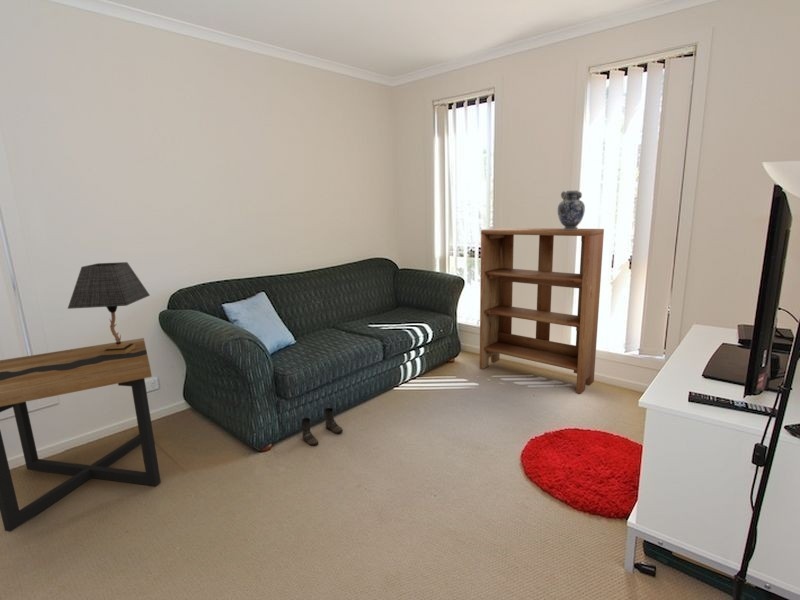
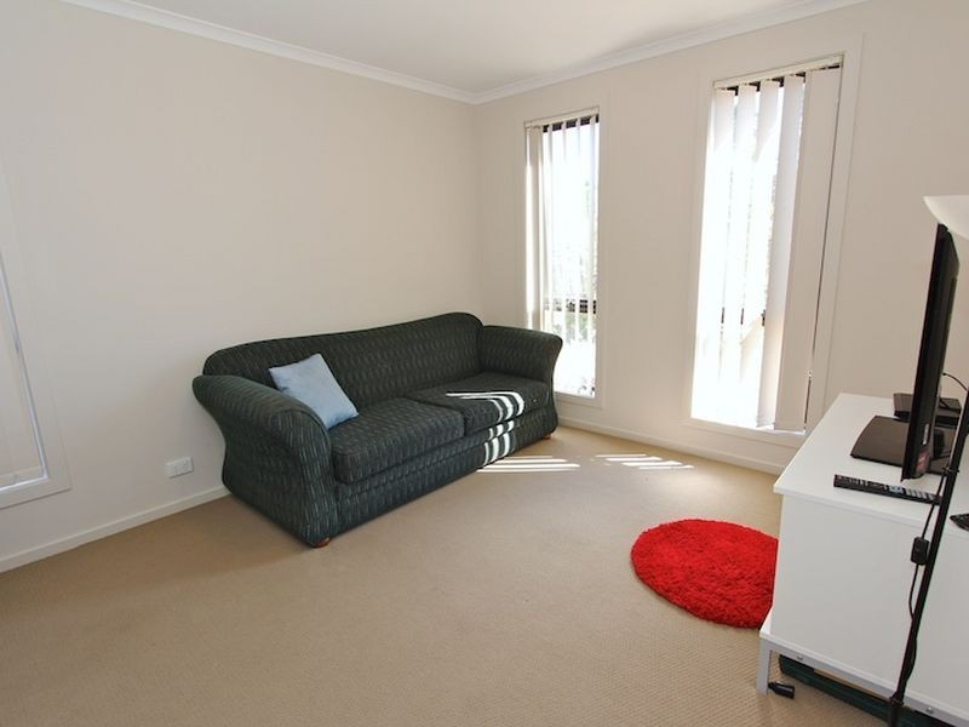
- side table (76, 391)
- boots (326, 426)
- bookshelf (537, 304)
- decorative vase (571, 210)
- table lamp (112, 308)
